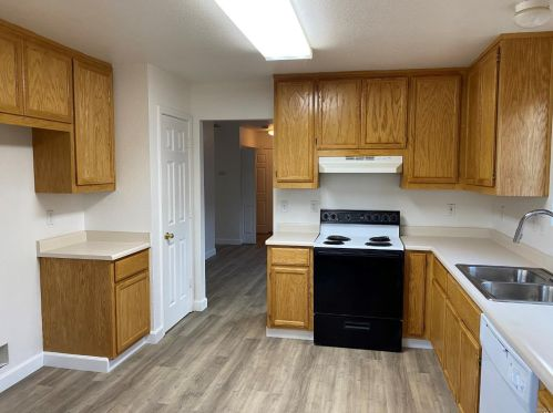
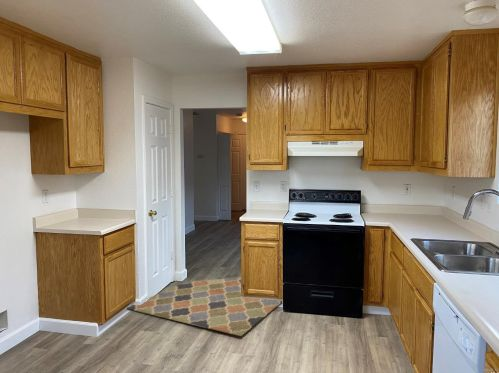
+ rug (233, 289)
